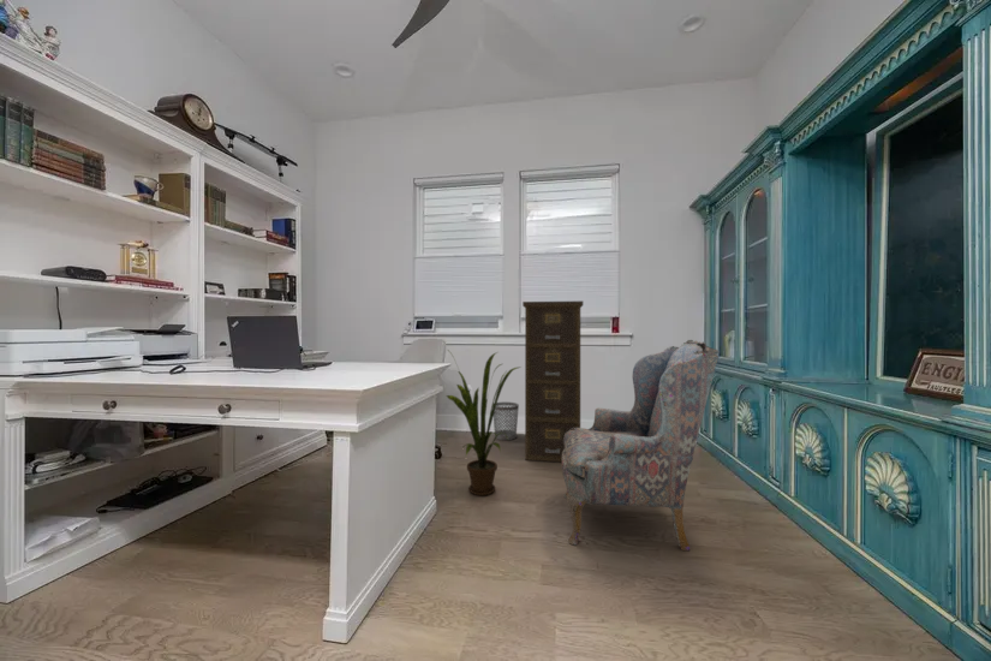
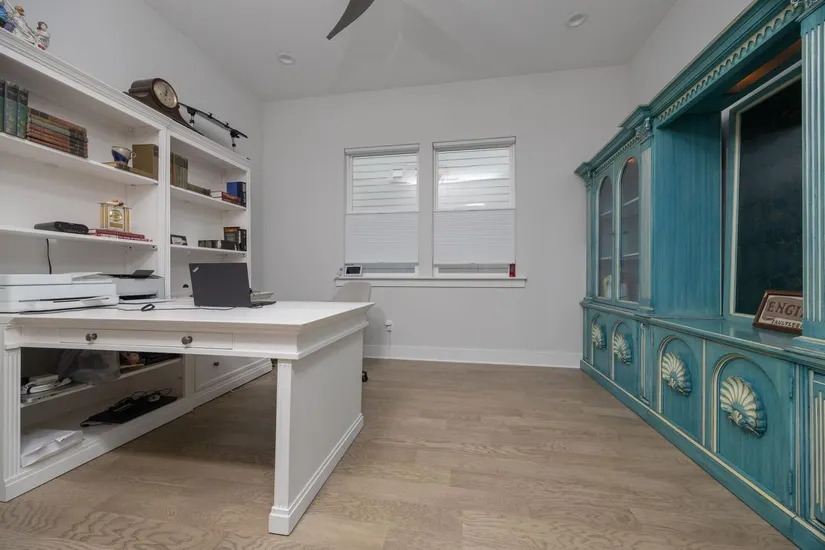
- armchair (628, 429)
- house plant (489, 421)
- wastebasket (505, 421)
- filing cabinet (553, 376)
